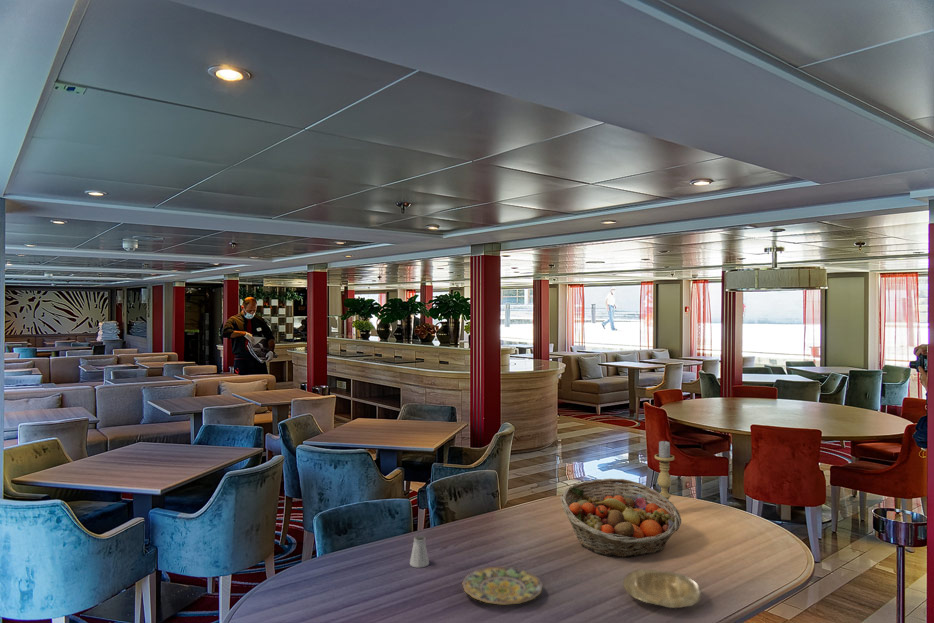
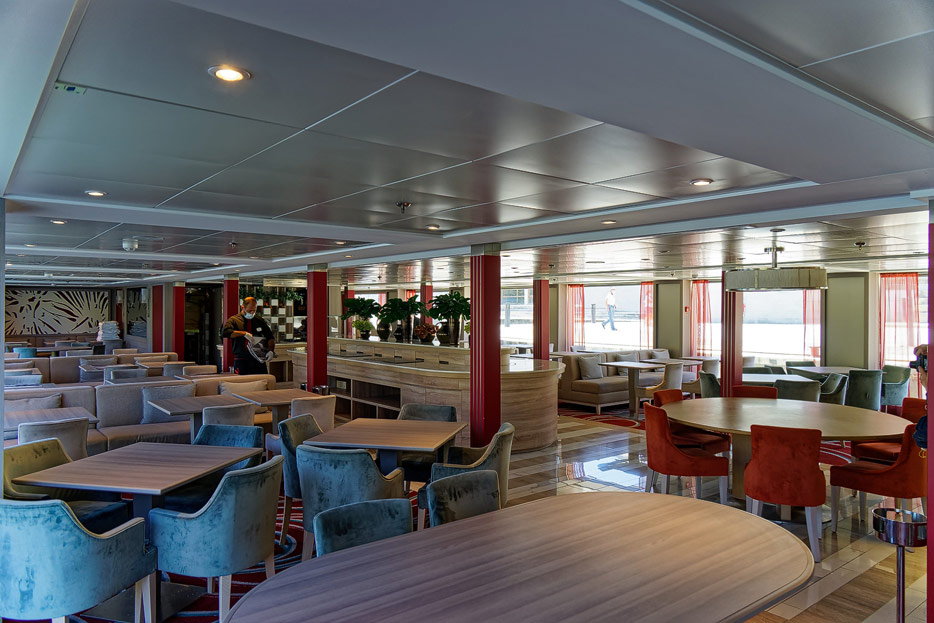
- saltshaker (419, 550)
- fruit basket (619, 516)
- plate (661, 591)
- plate (502, 588)
- candle holder (664, 476)
